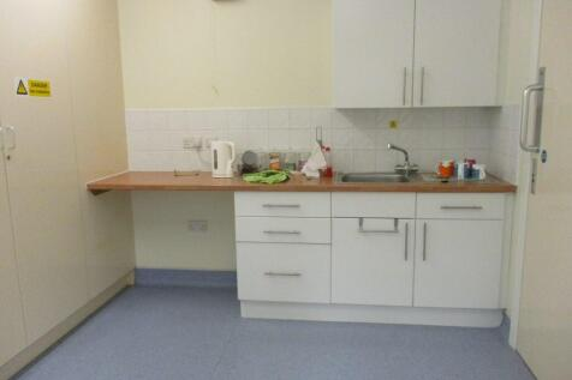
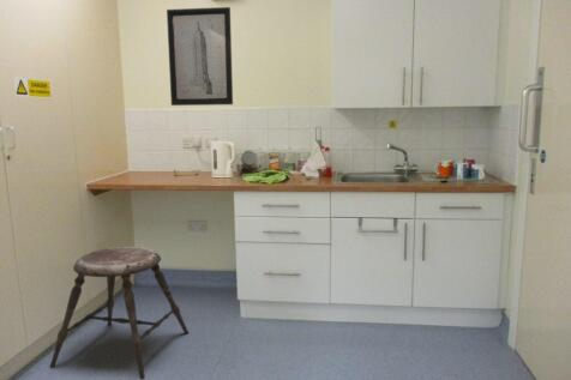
+ wall art (199, 56)
+ stool (125, 302)
